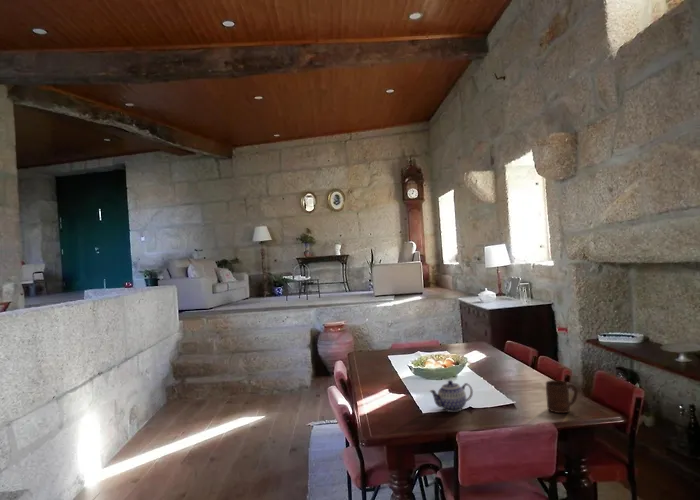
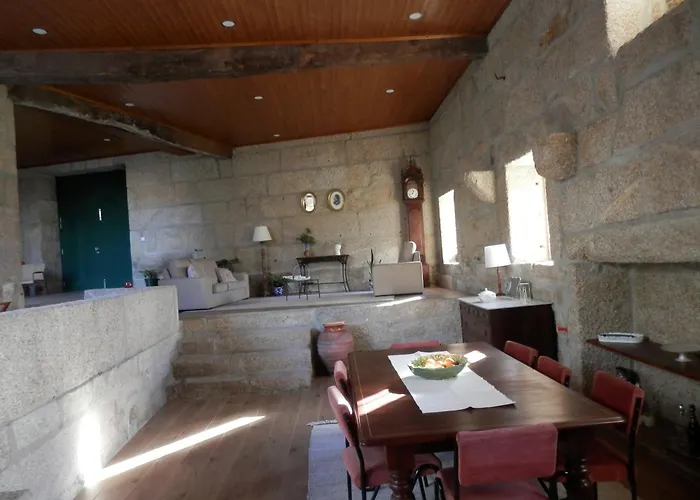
- teapot (451, 394)
- cup (560, 396)
